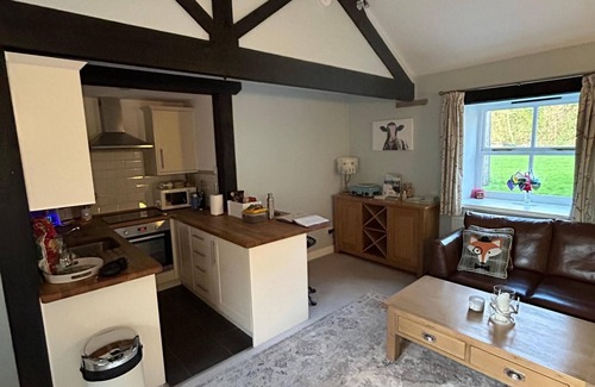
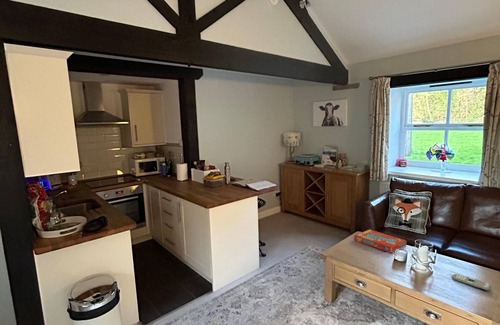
+ snack box (379, 240)
+ remote control (470, 281)
